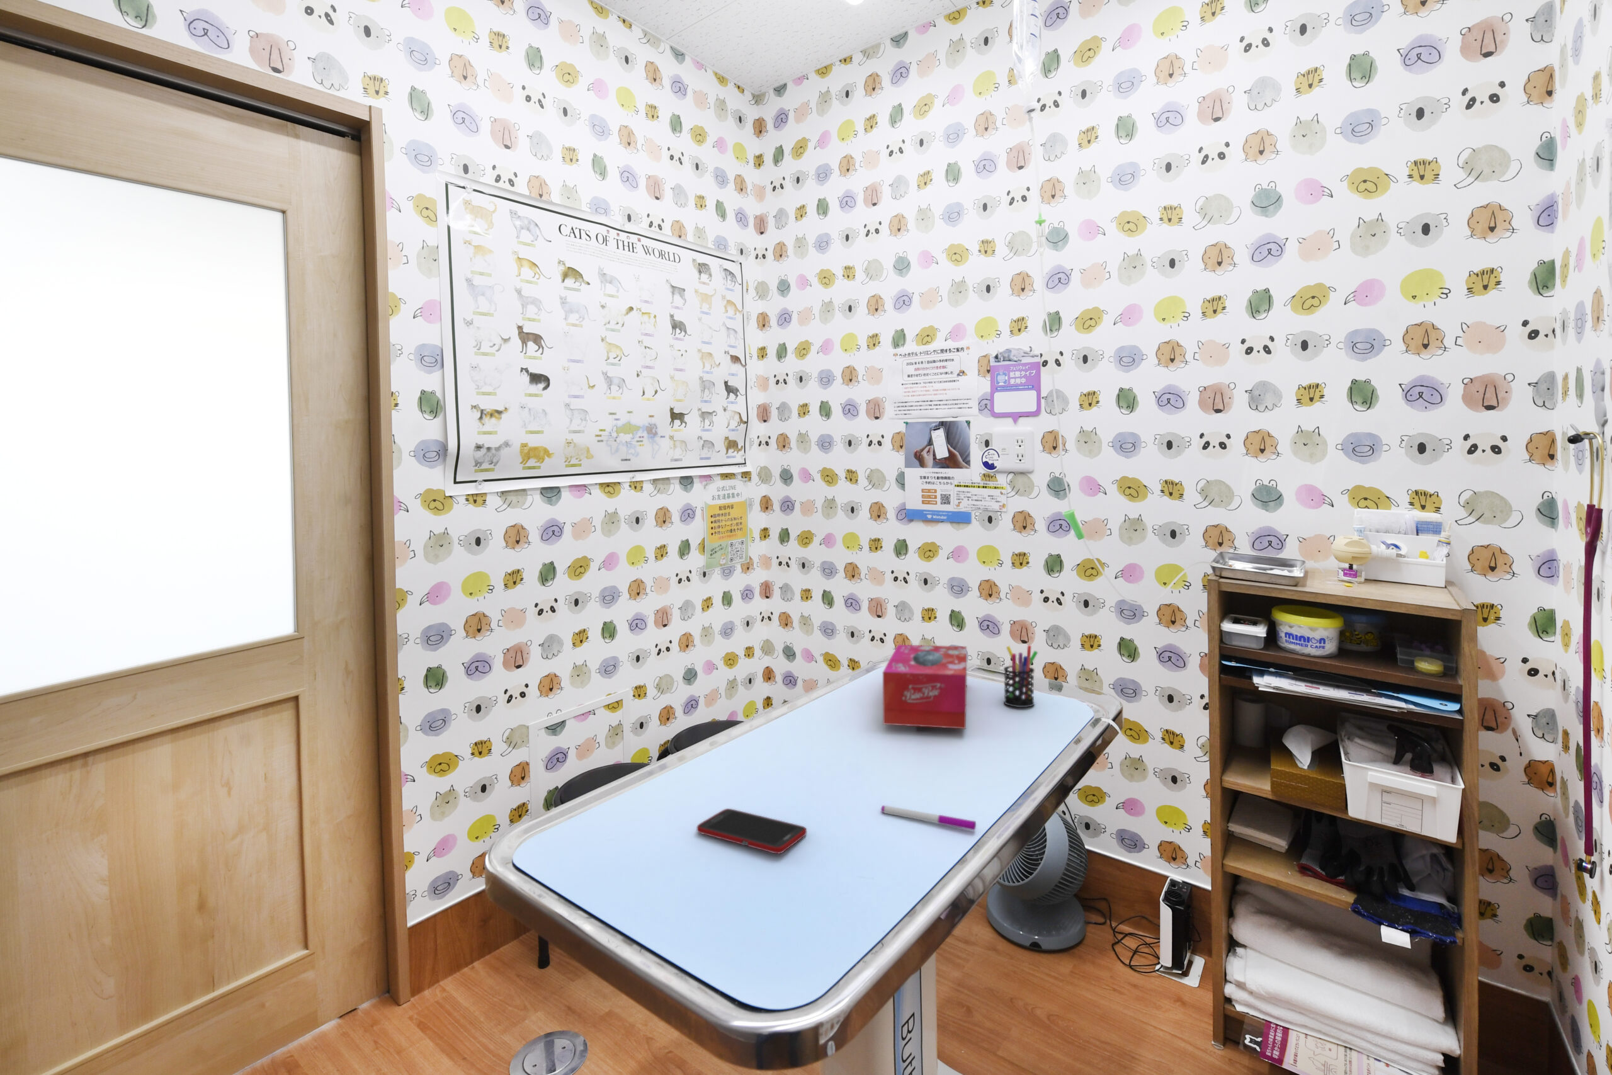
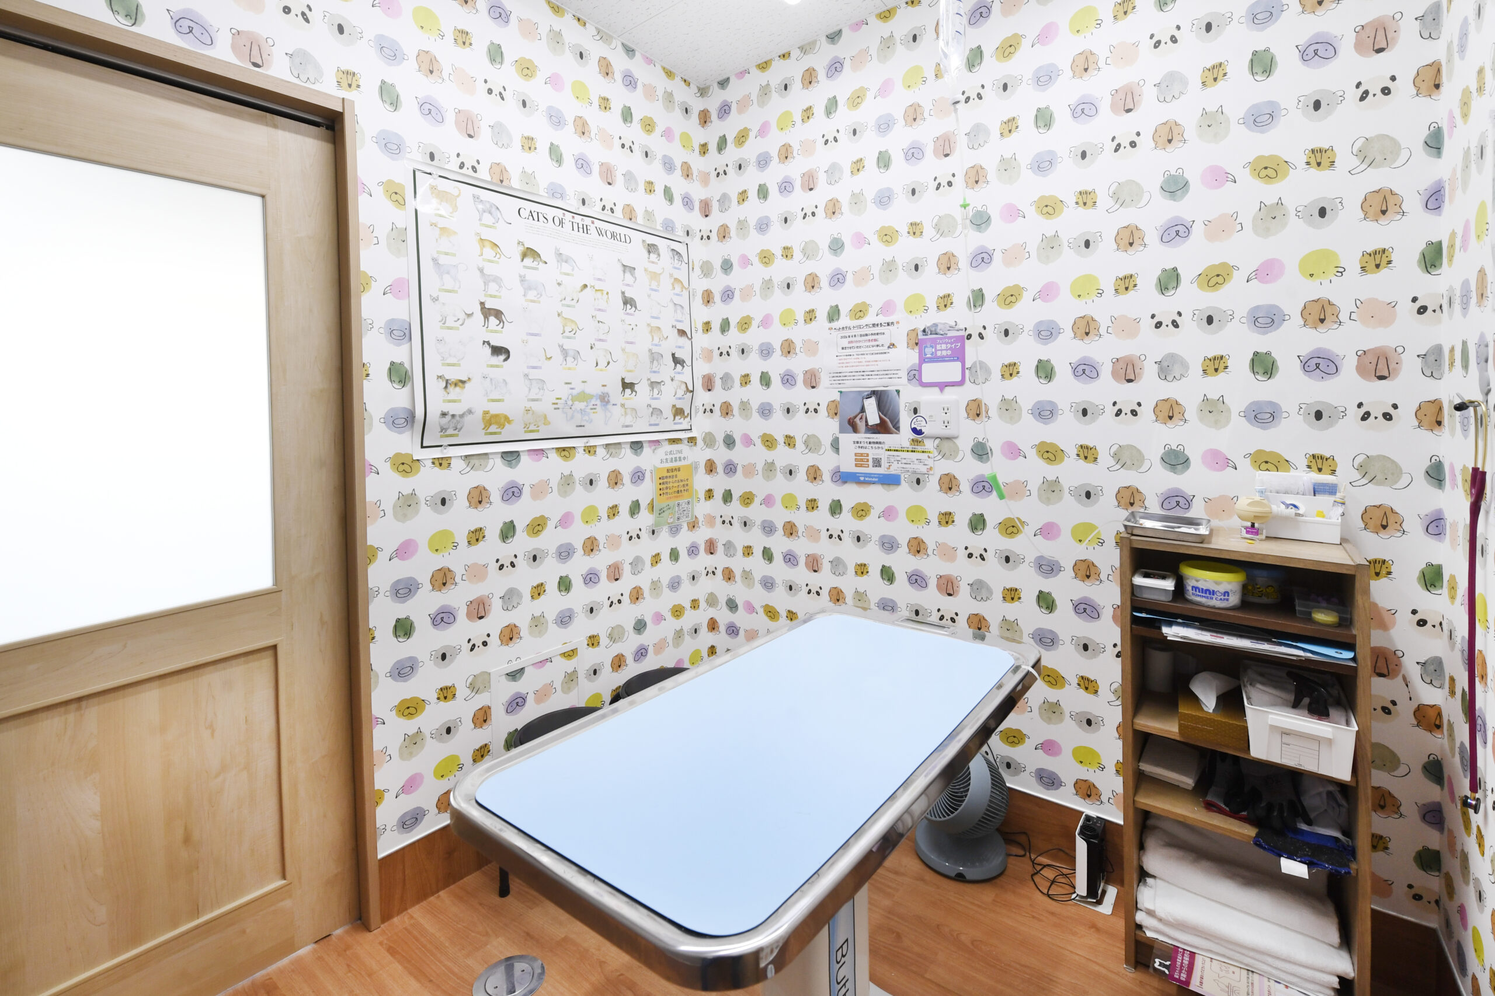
- pen (927, 817)
- cell phone (751, 830)
- tissue box (928, 681)
- pen holder (1023, 673)
